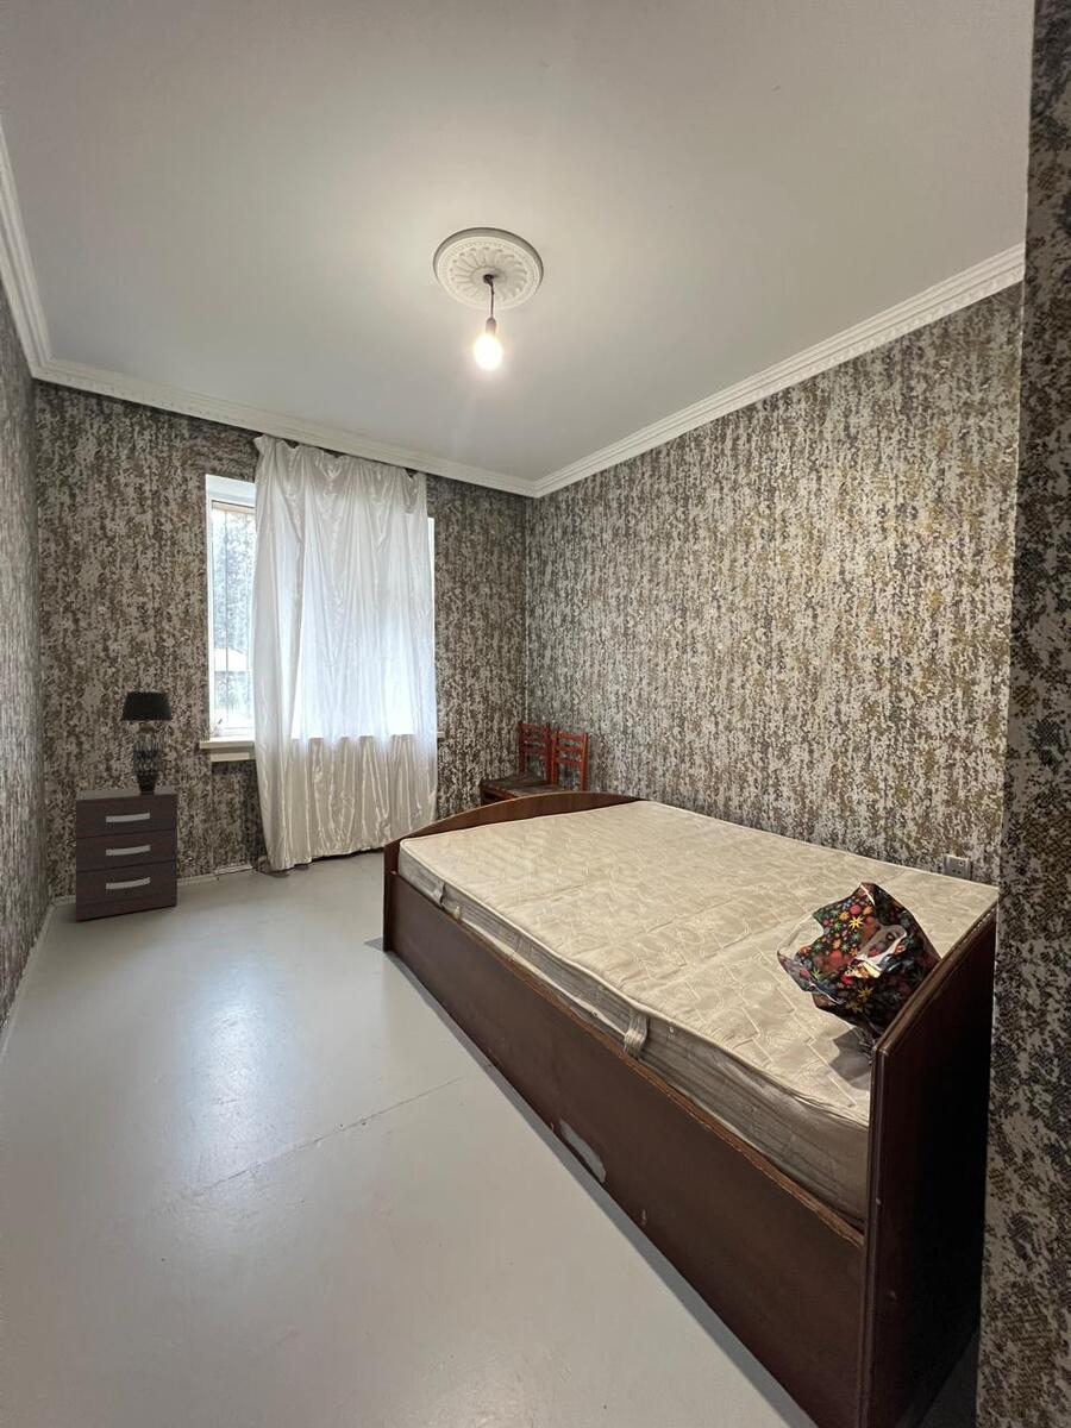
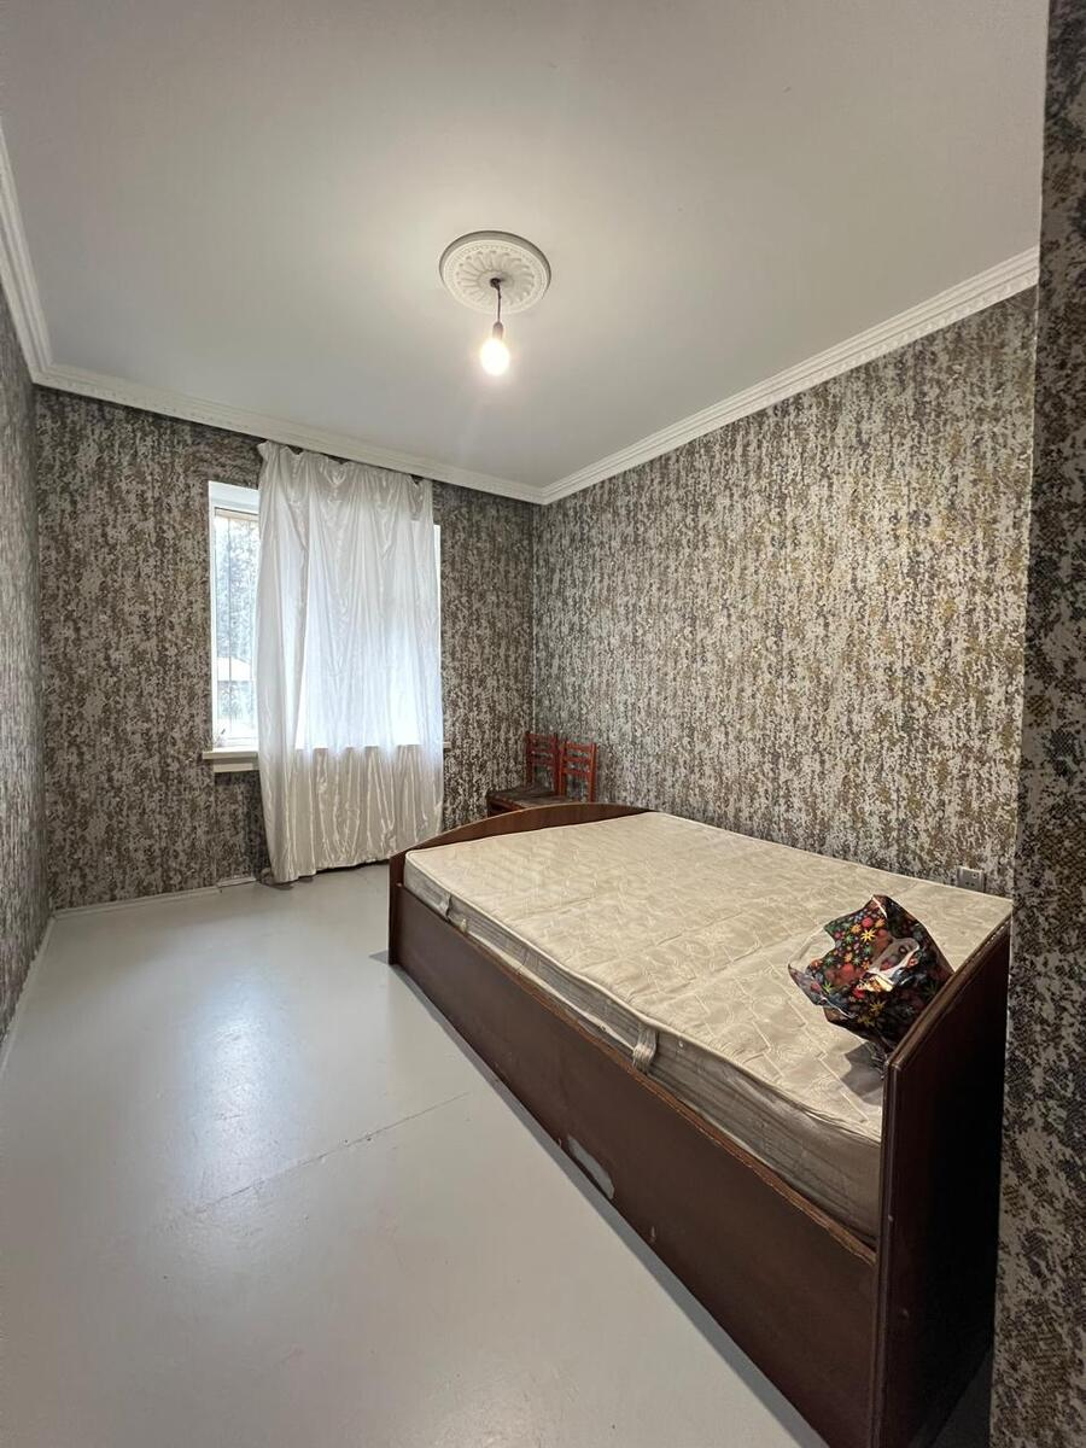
- table lamp (146, 741)
- dresser (127, 848)
